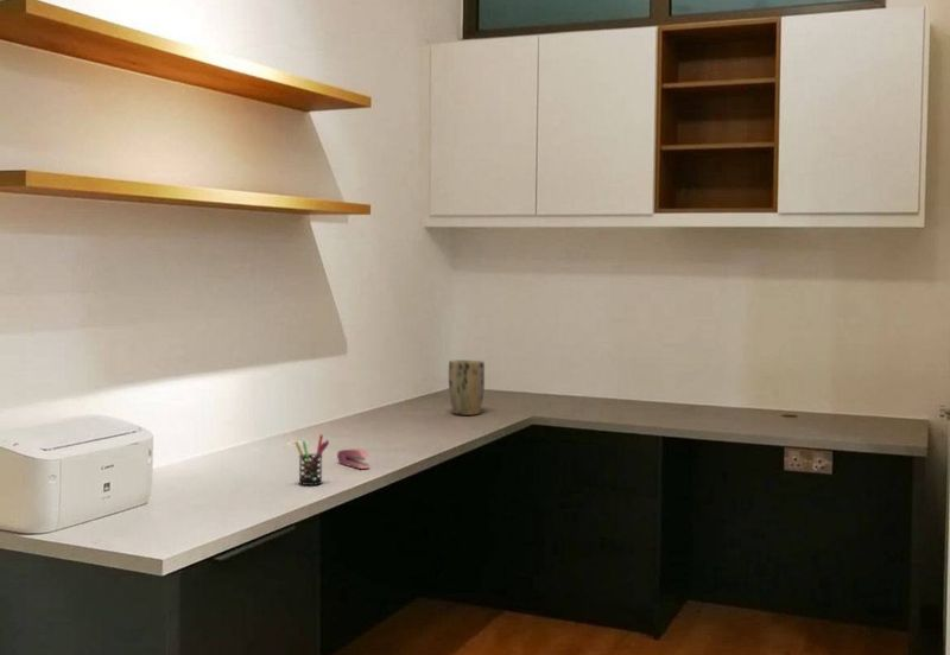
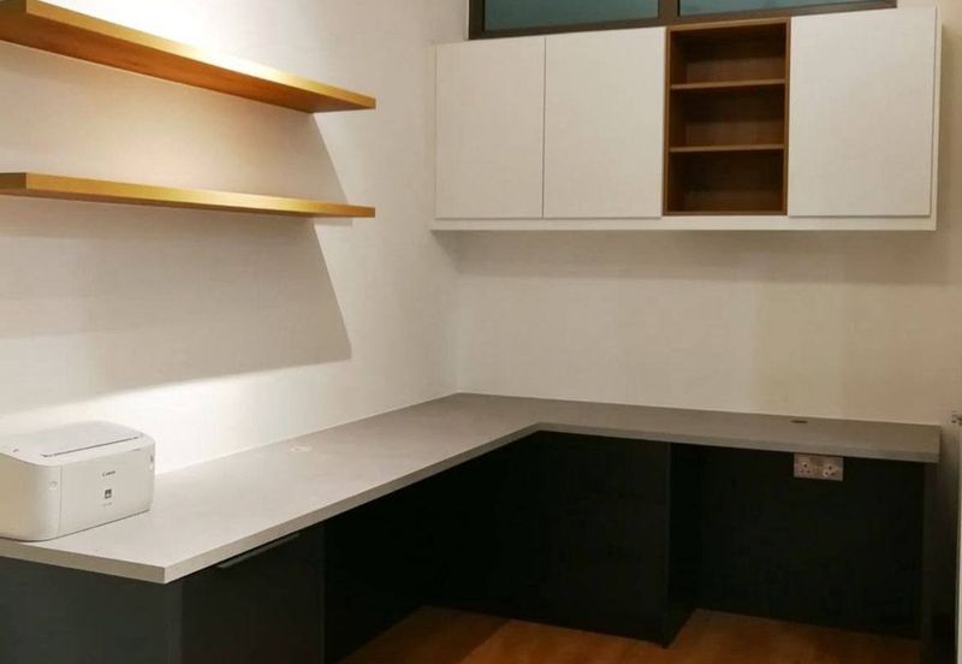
- plant pot (466, 387)
- pen holder (310, 458)
- stapler (353, 457)
